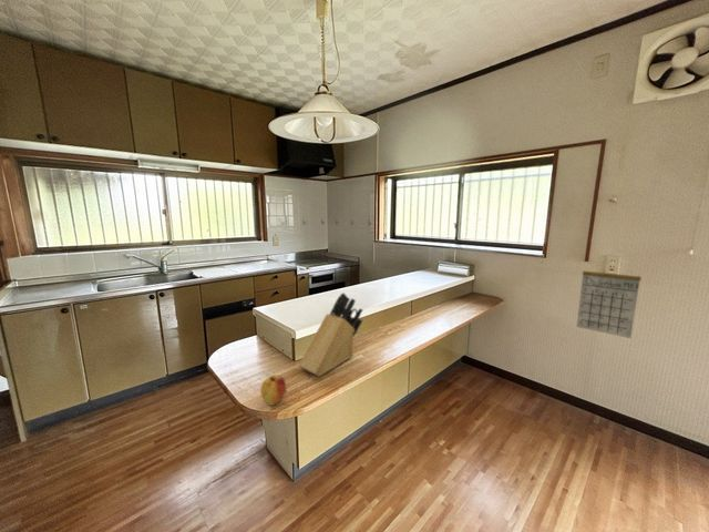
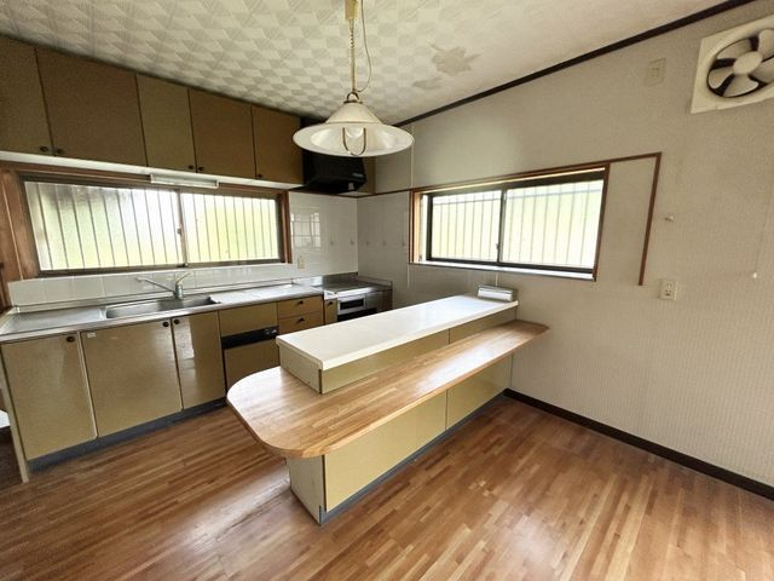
- knife block (332, 329)
- calendar (607, 296)
- apple (273, 389)
